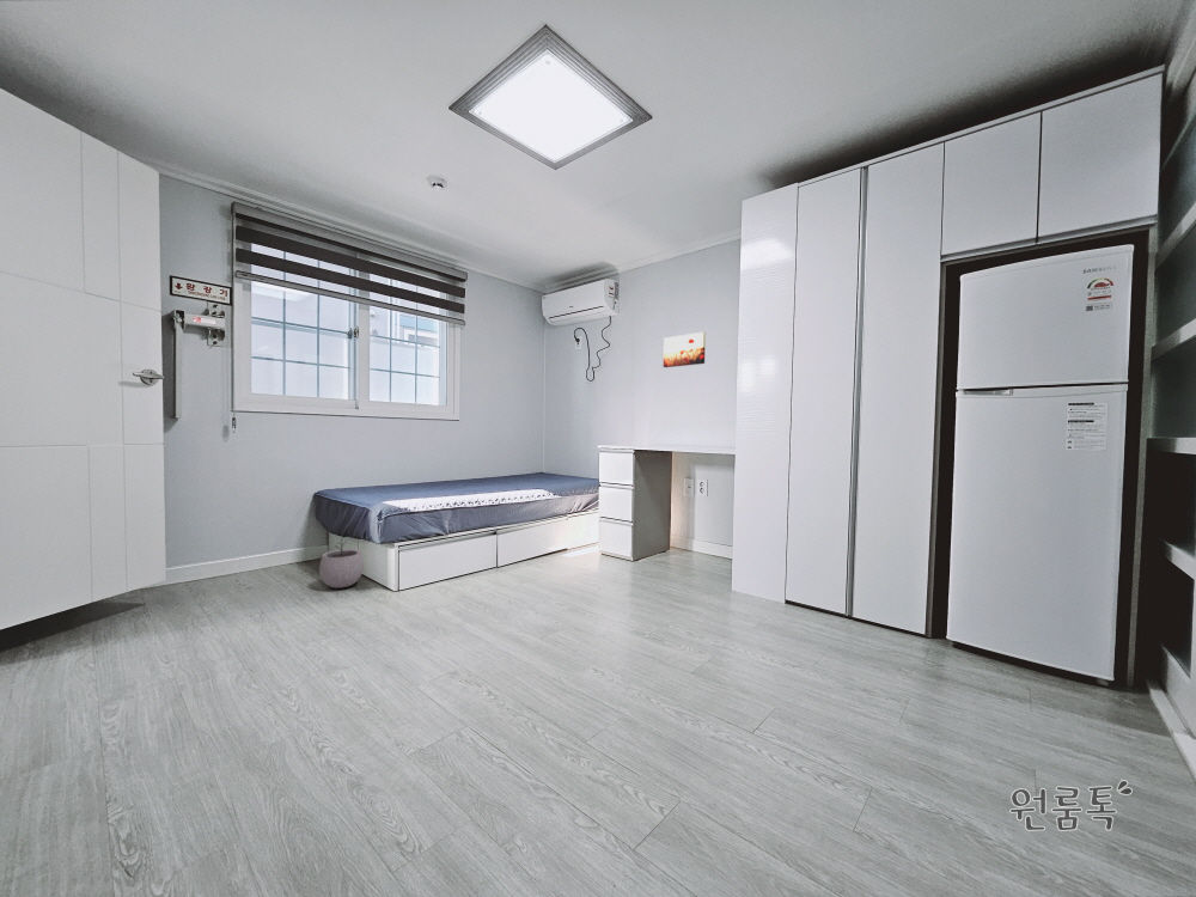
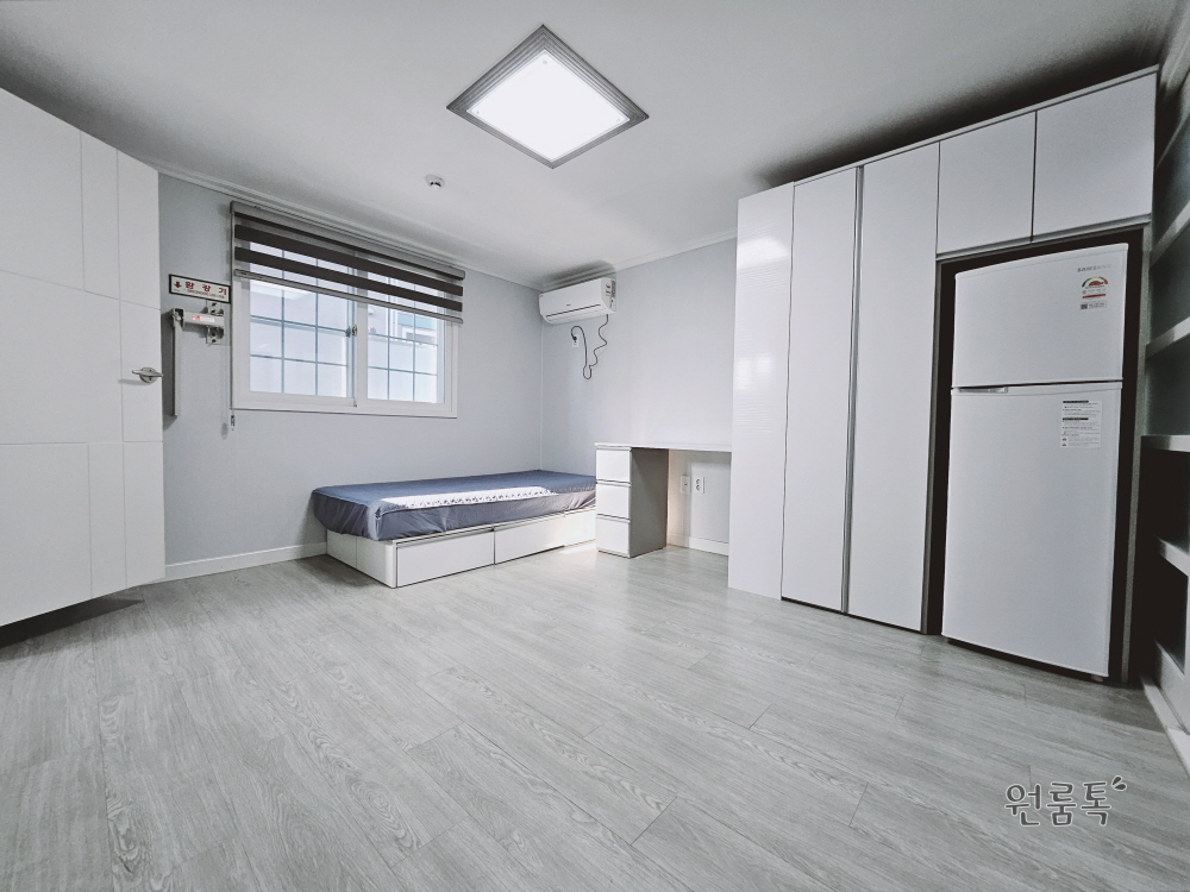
- plant pot (341, 562)
- wall art (683, 350)
